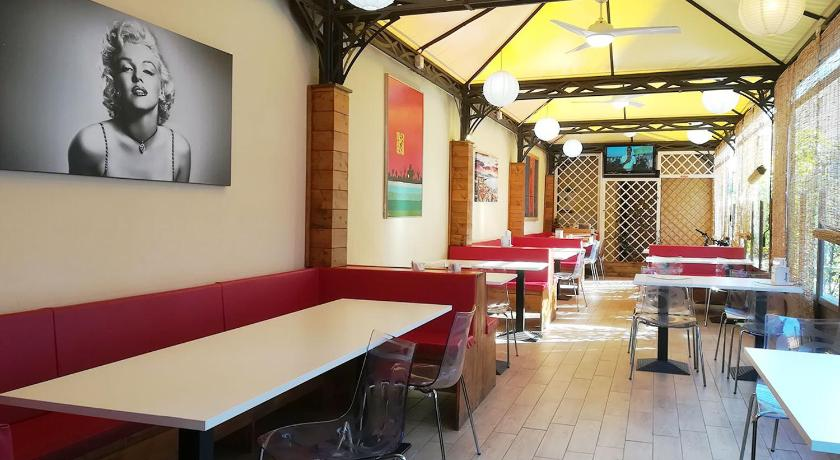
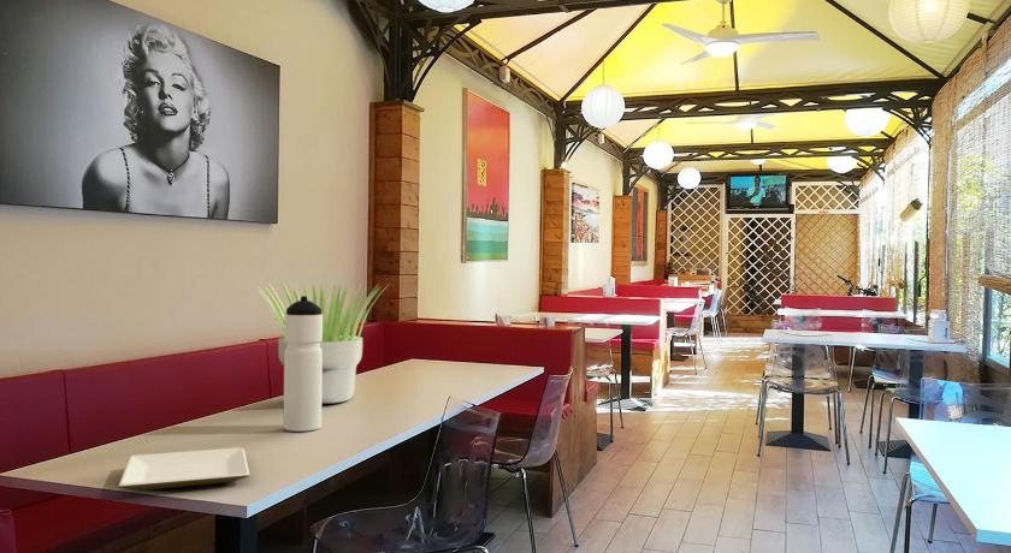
+ potted plant (320, 341)
+ water bottle (303, 362)
+ plate (187, 470)
